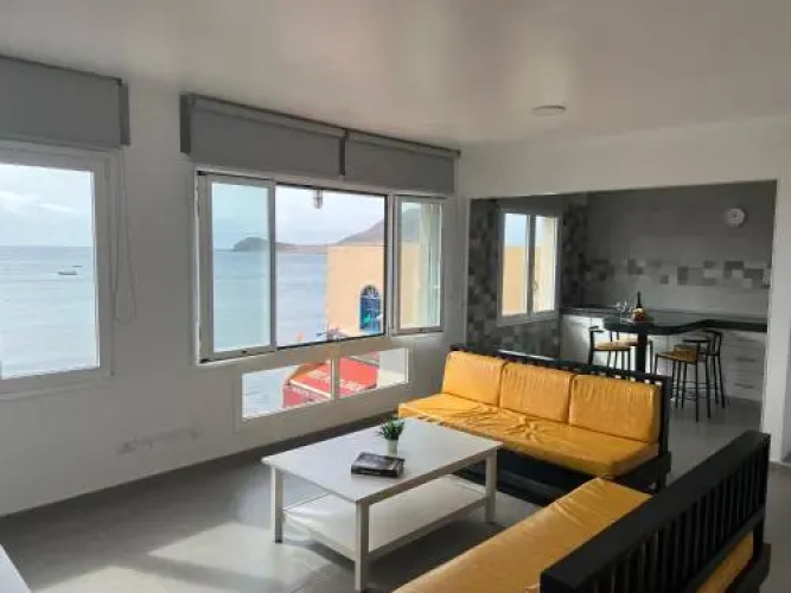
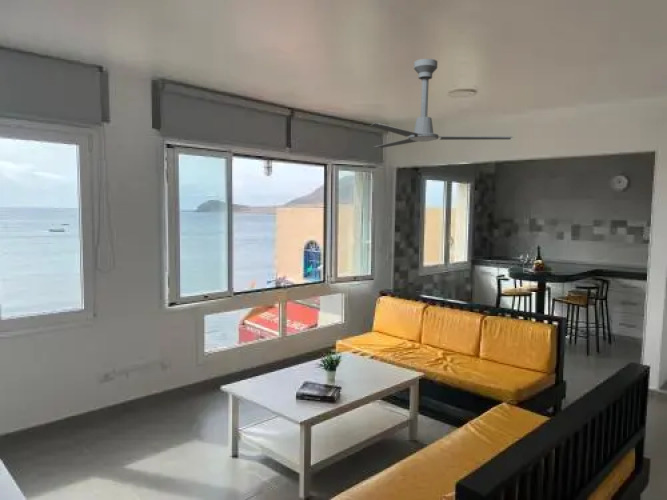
+ ceiling fan (427, 100)
